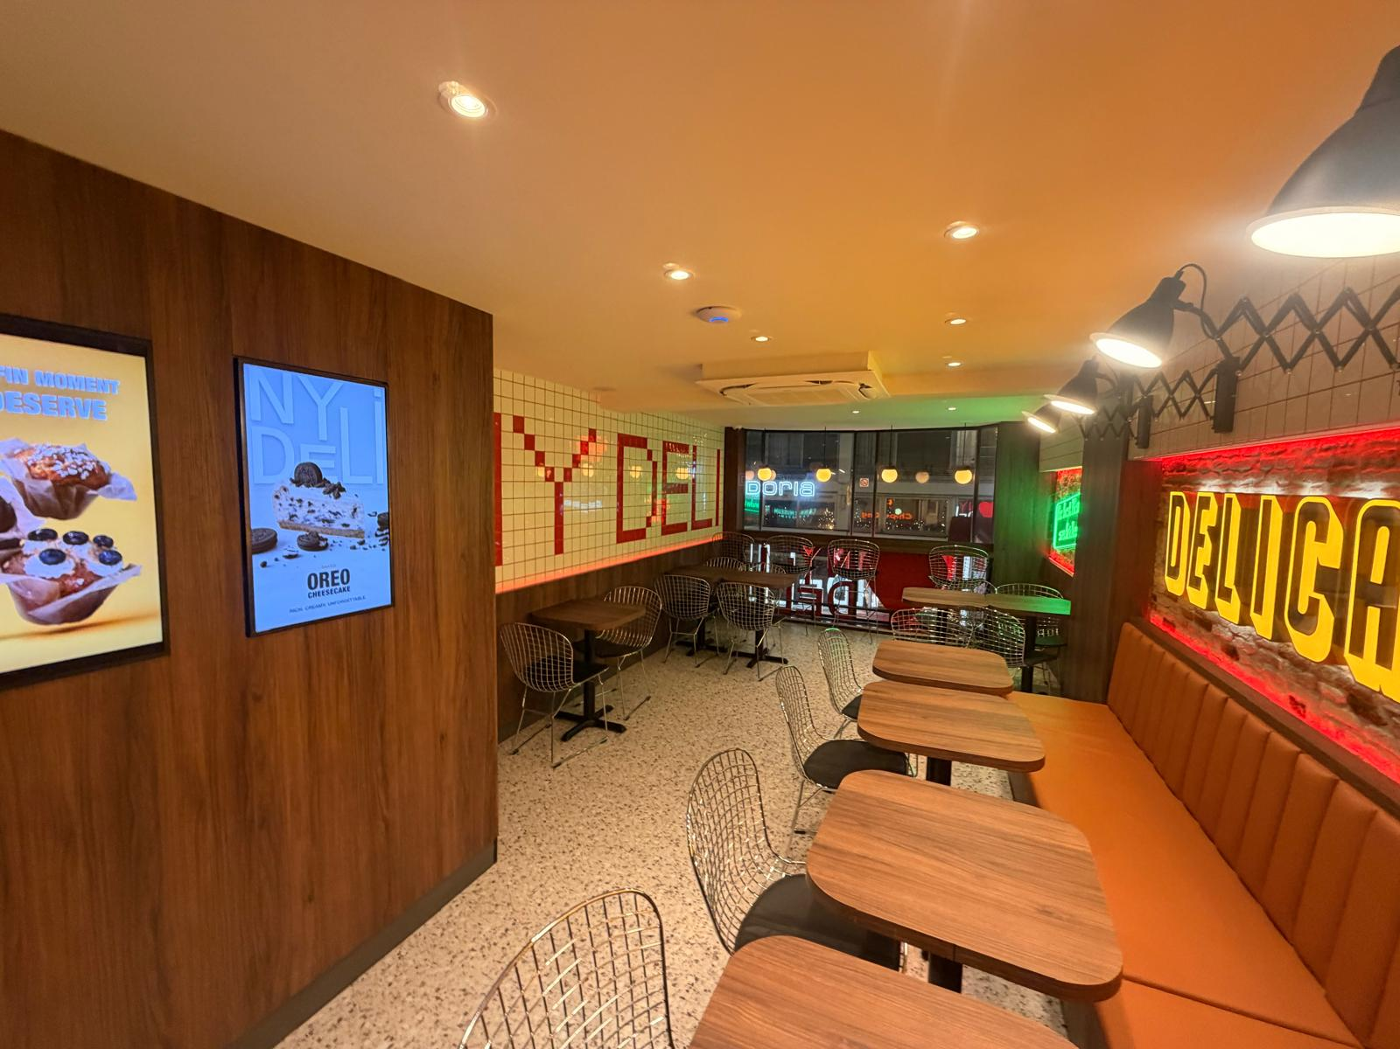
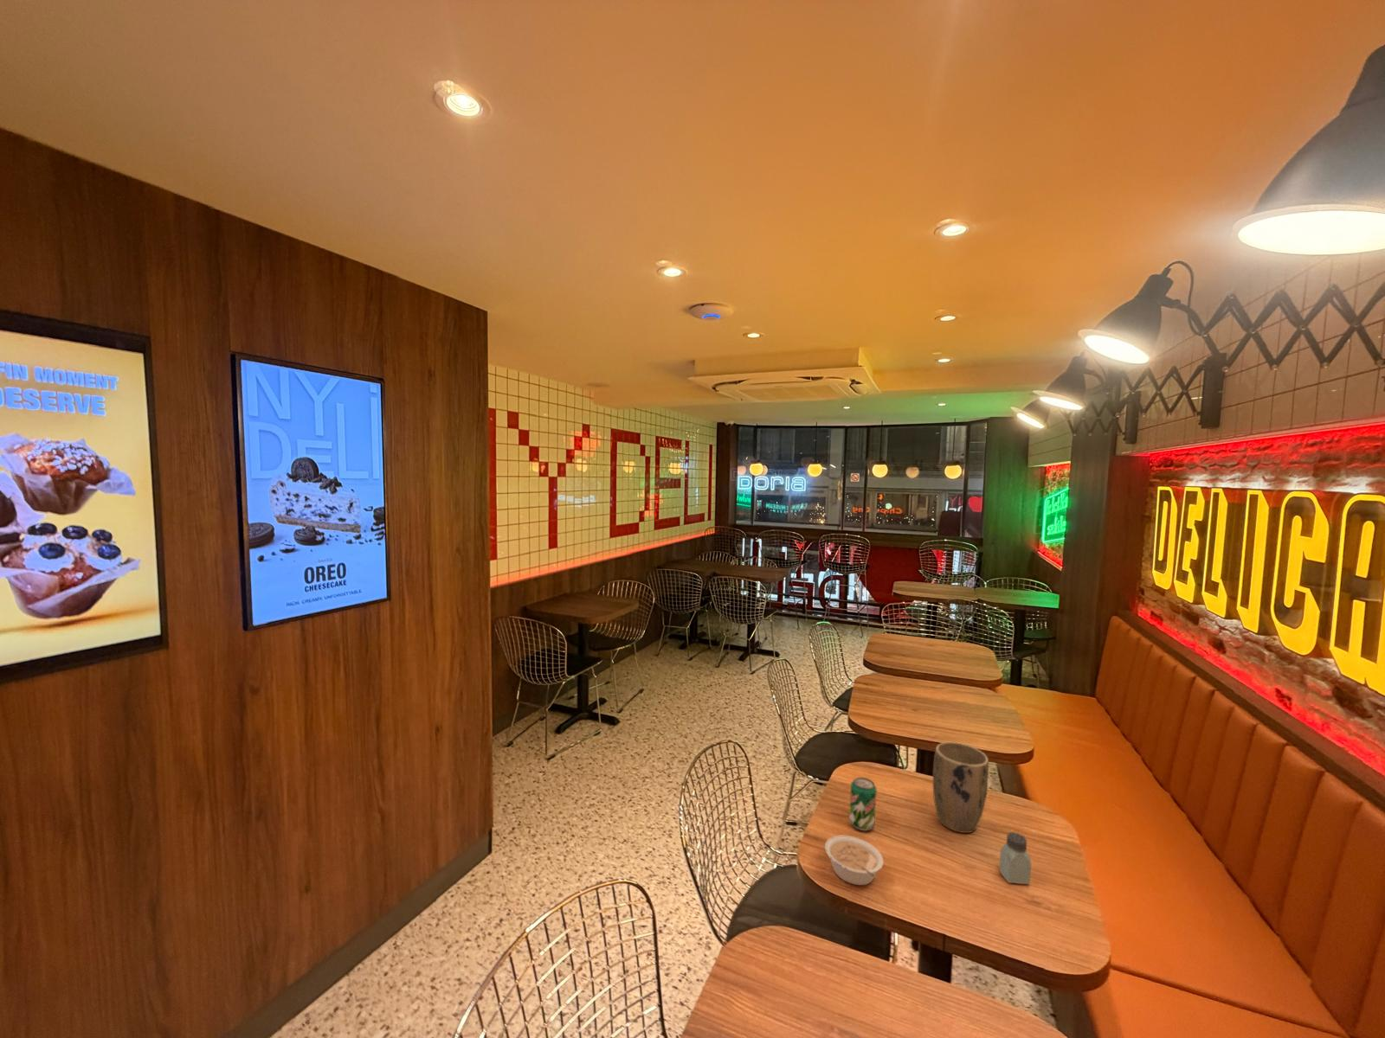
+ plant pot (959, 787)
+ saltshaker (1015, 857)
+ legume (855, 861)
+ beverage can (863, 804)
